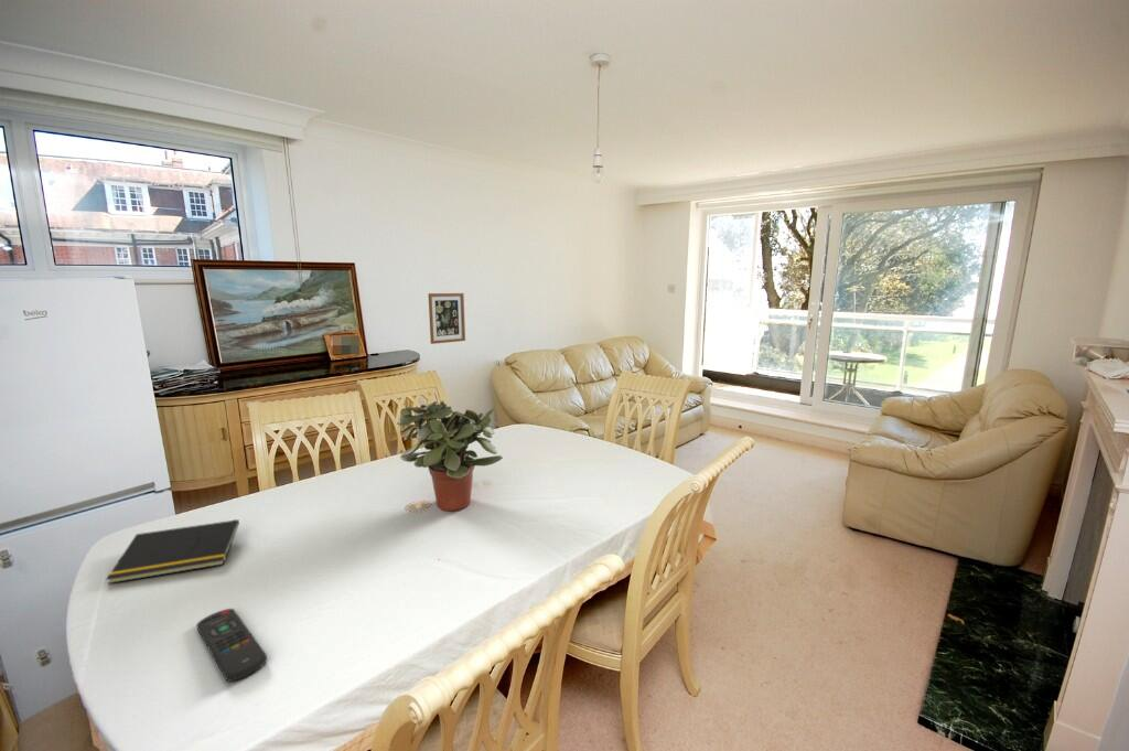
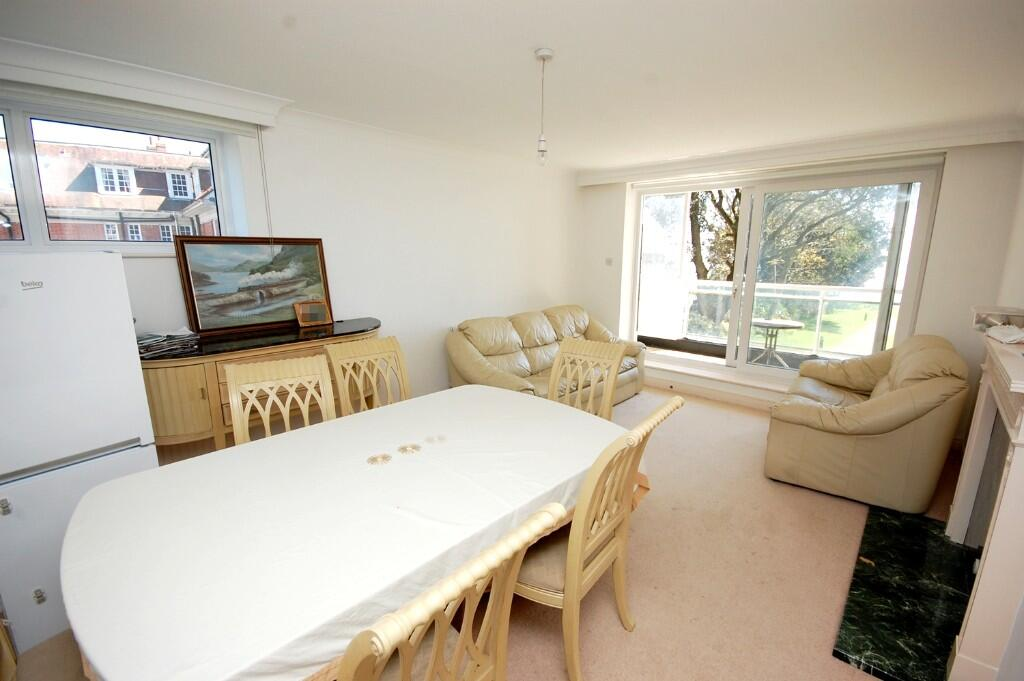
- wall art (447, 318)
- notepad (179, 548)
- potted plant (452, 453)
- remote control (229, 641)
